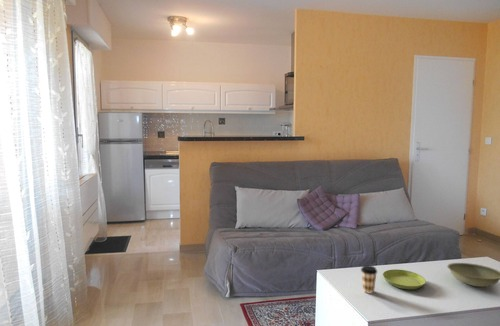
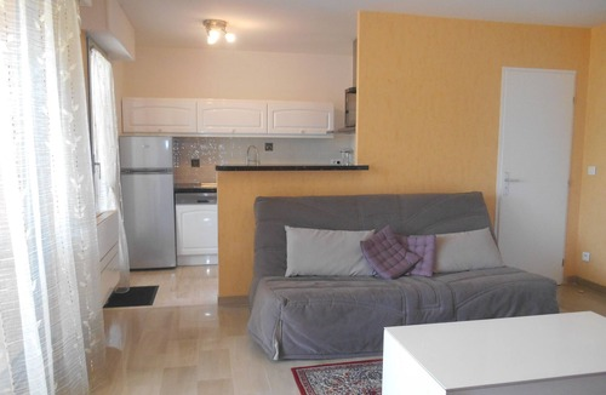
- saucer (403, 280)
- bowl (473, 275)
- coffee cup (368, 279)
